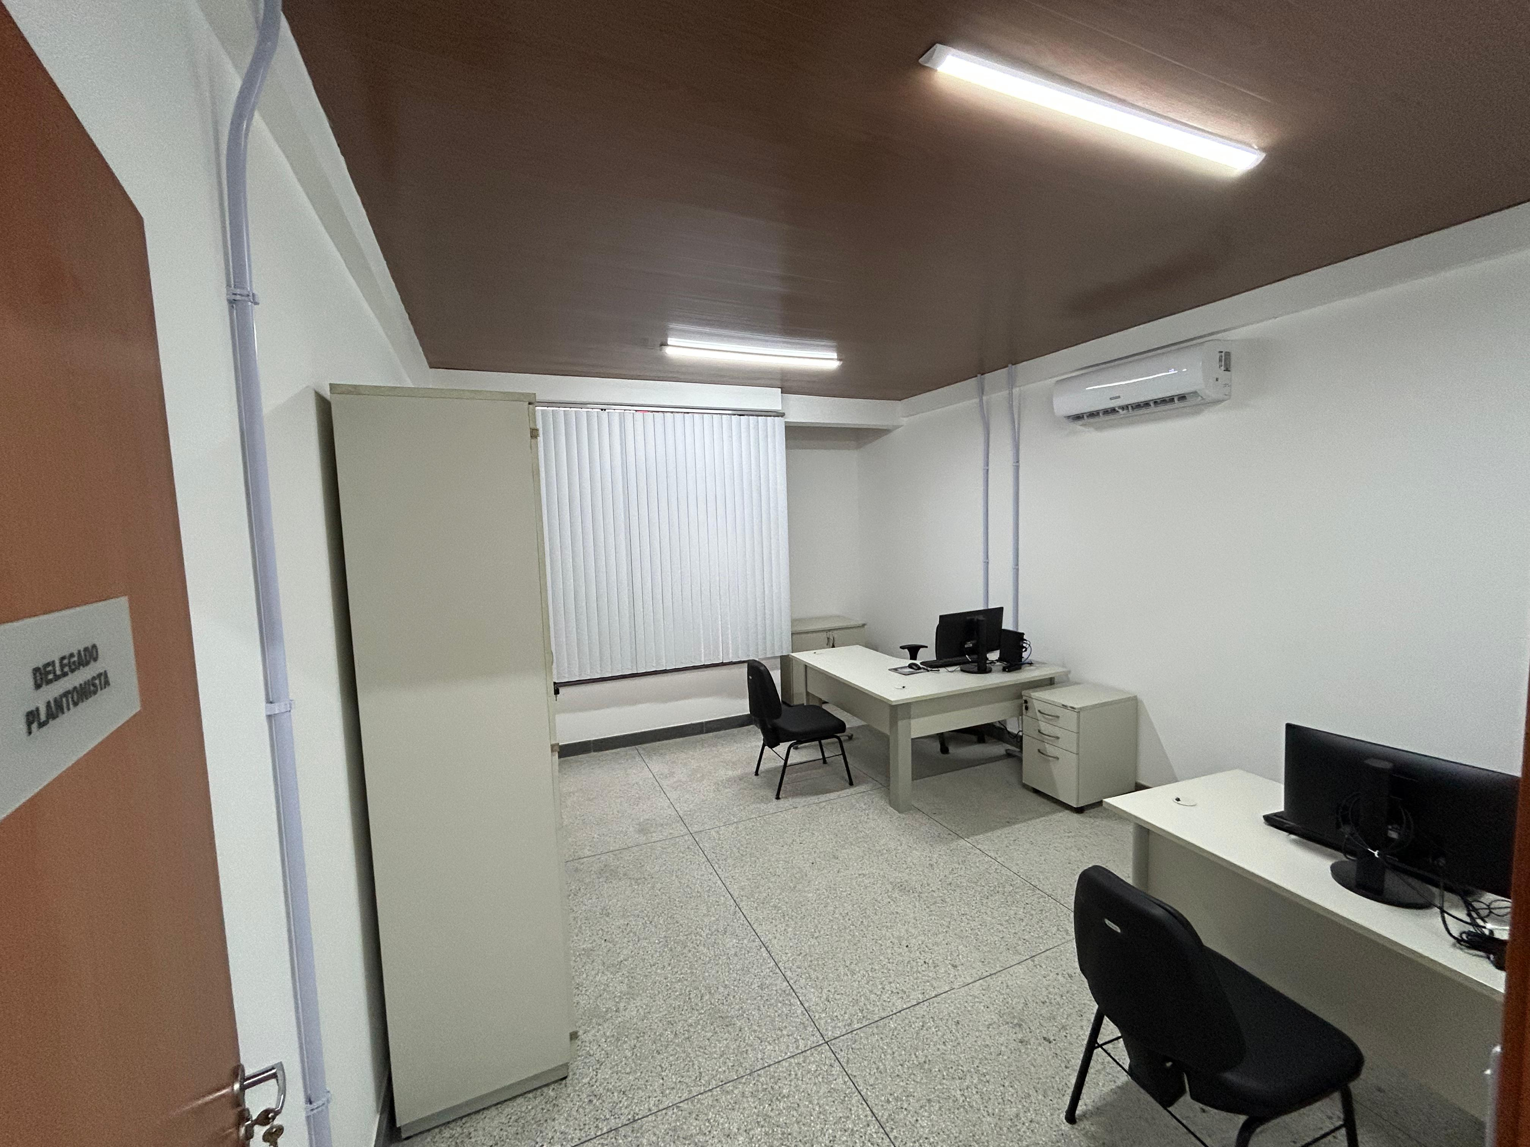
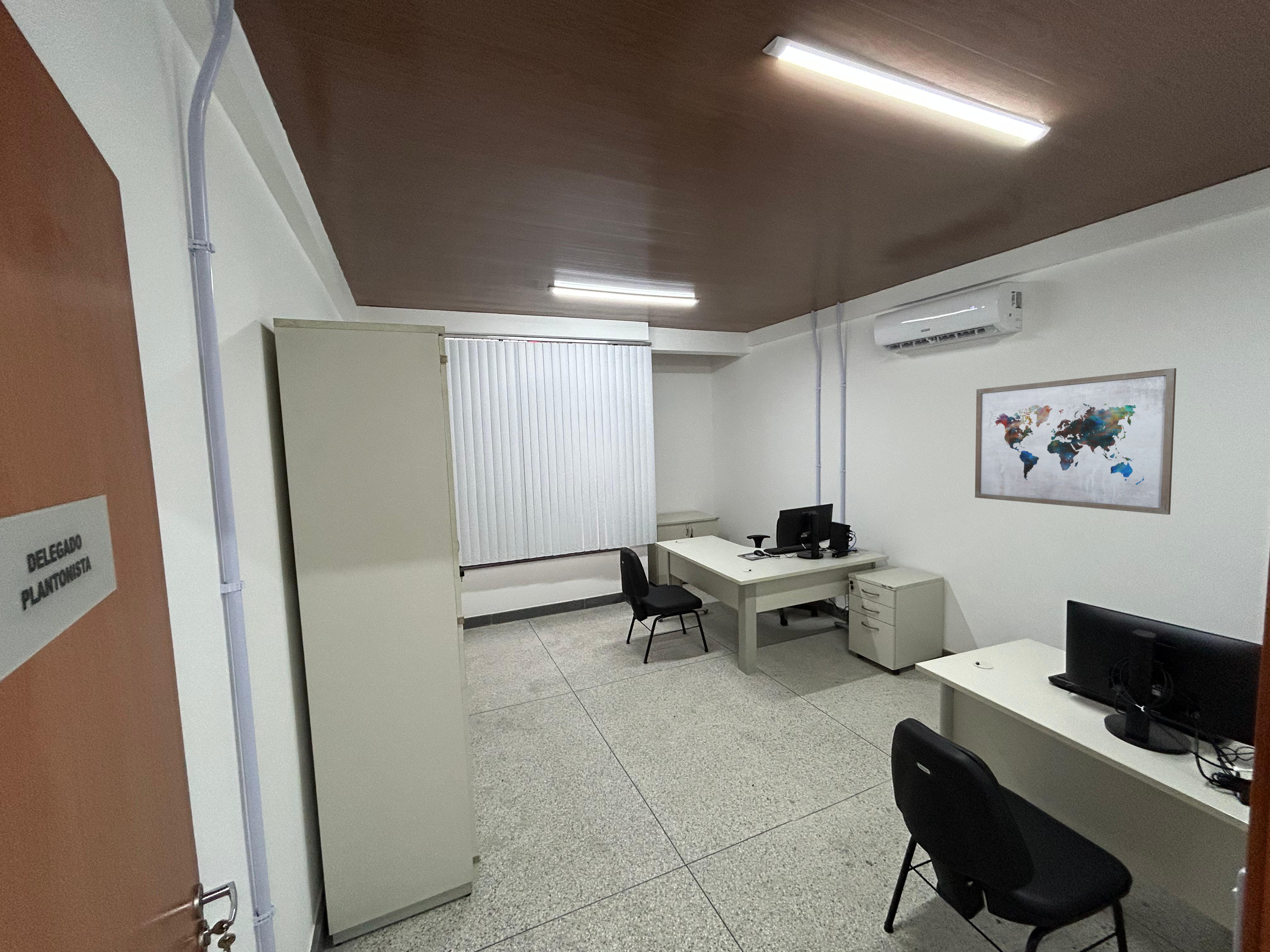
+ wall art (1060, 443)
